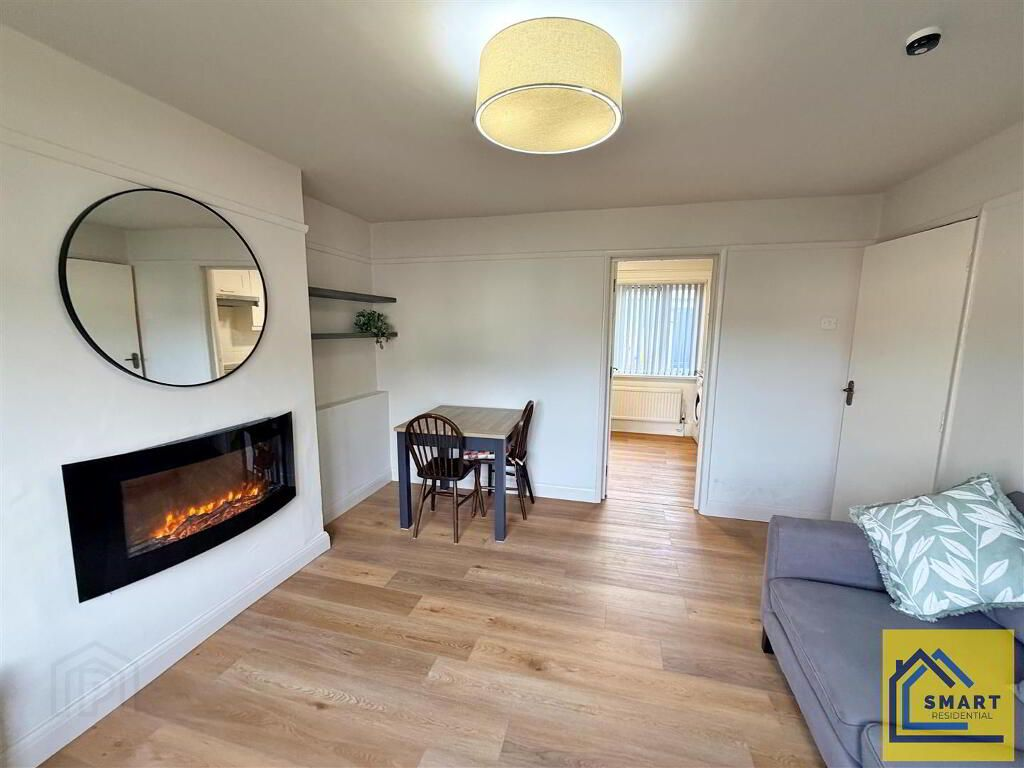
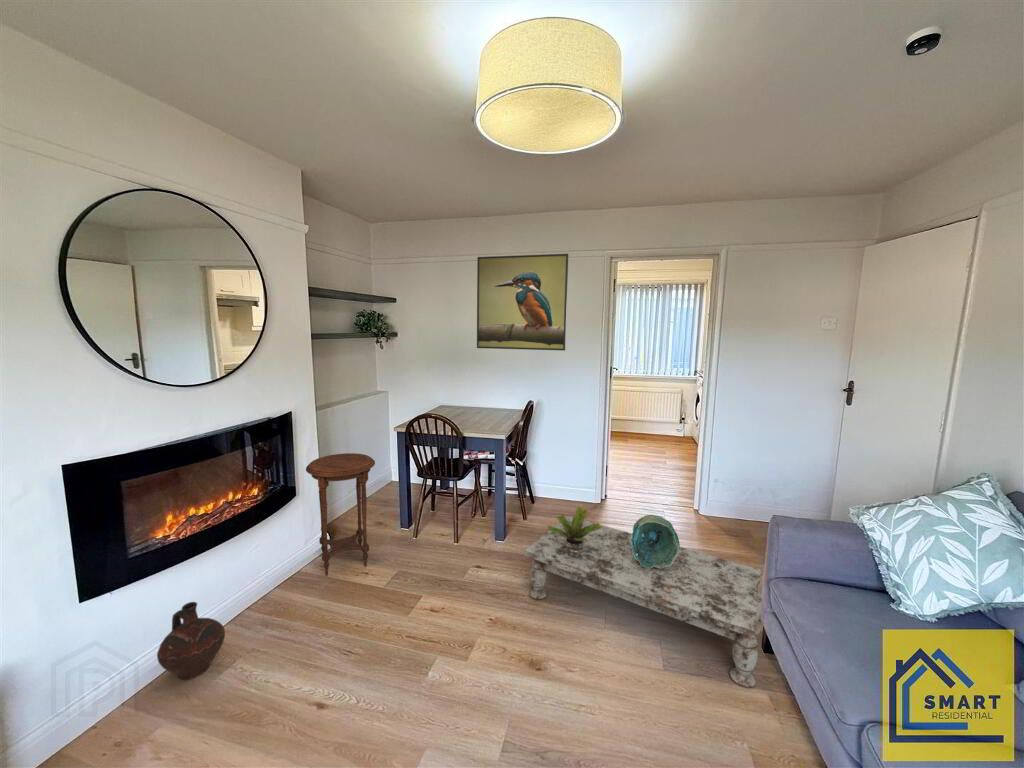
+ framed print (520, 303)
+ decorative bowl (656, 538)
+ ceramic jug (191, 637)
+ potted plant (573, 534)
+ side table (357, 507)
+ coffee table (638, 585)
